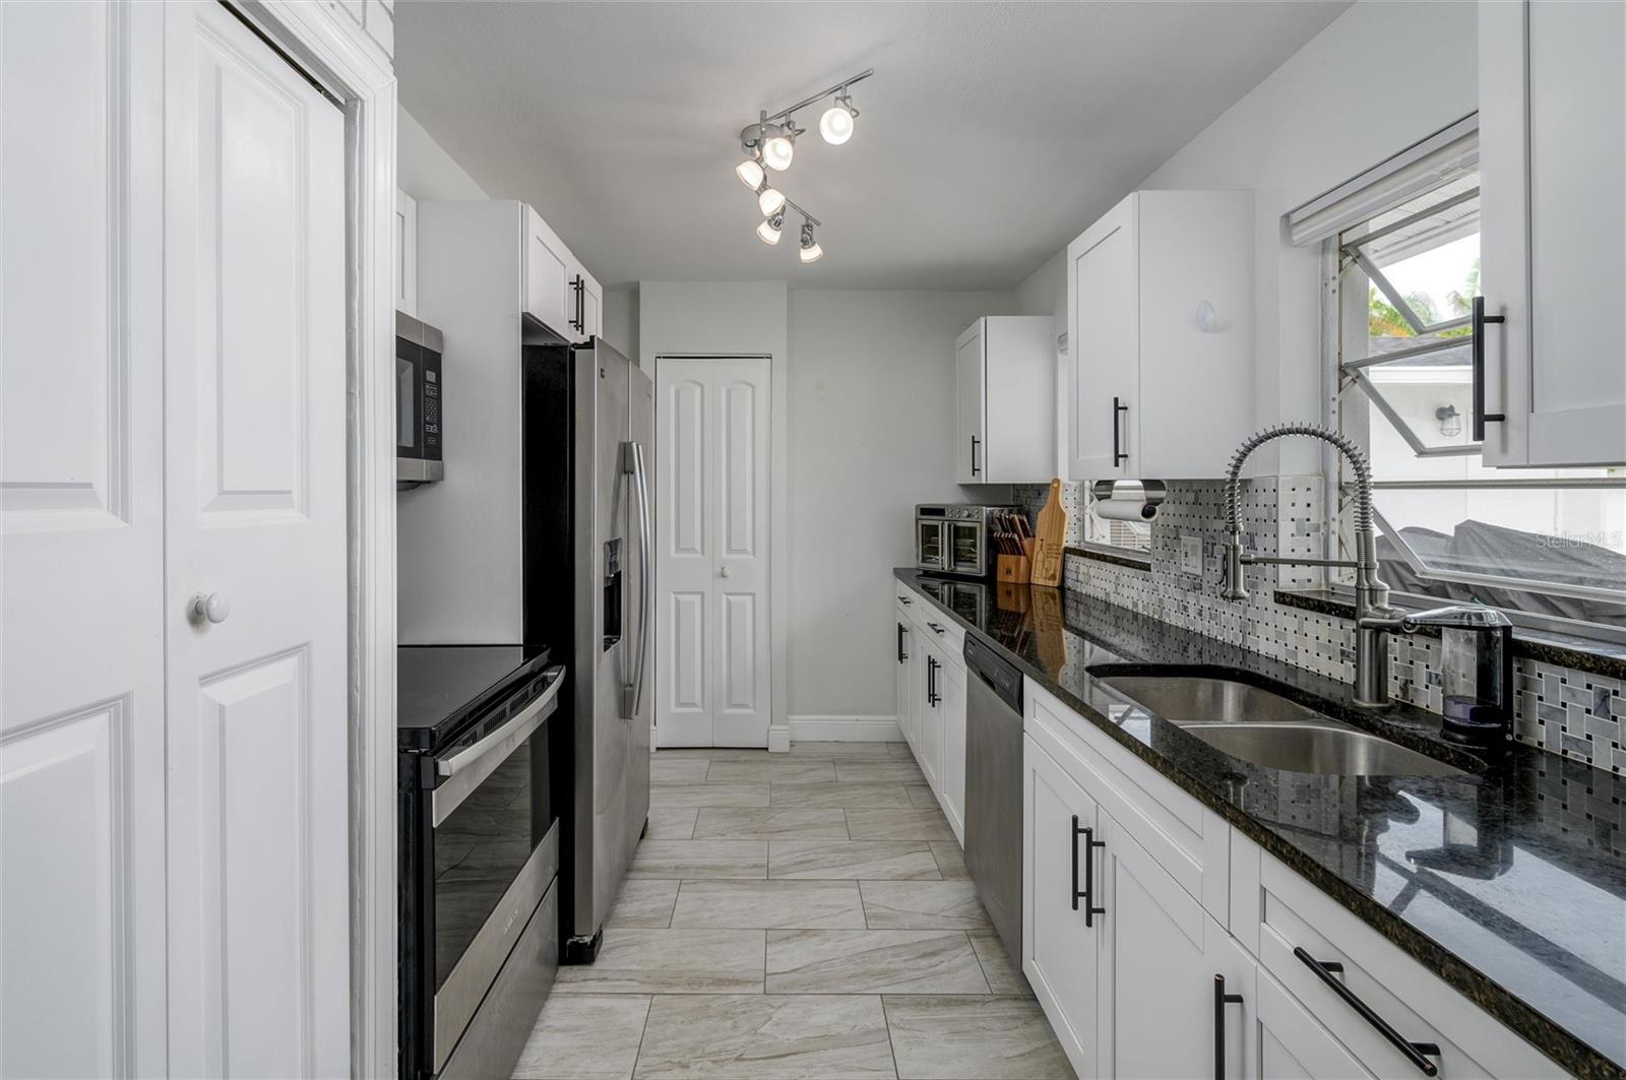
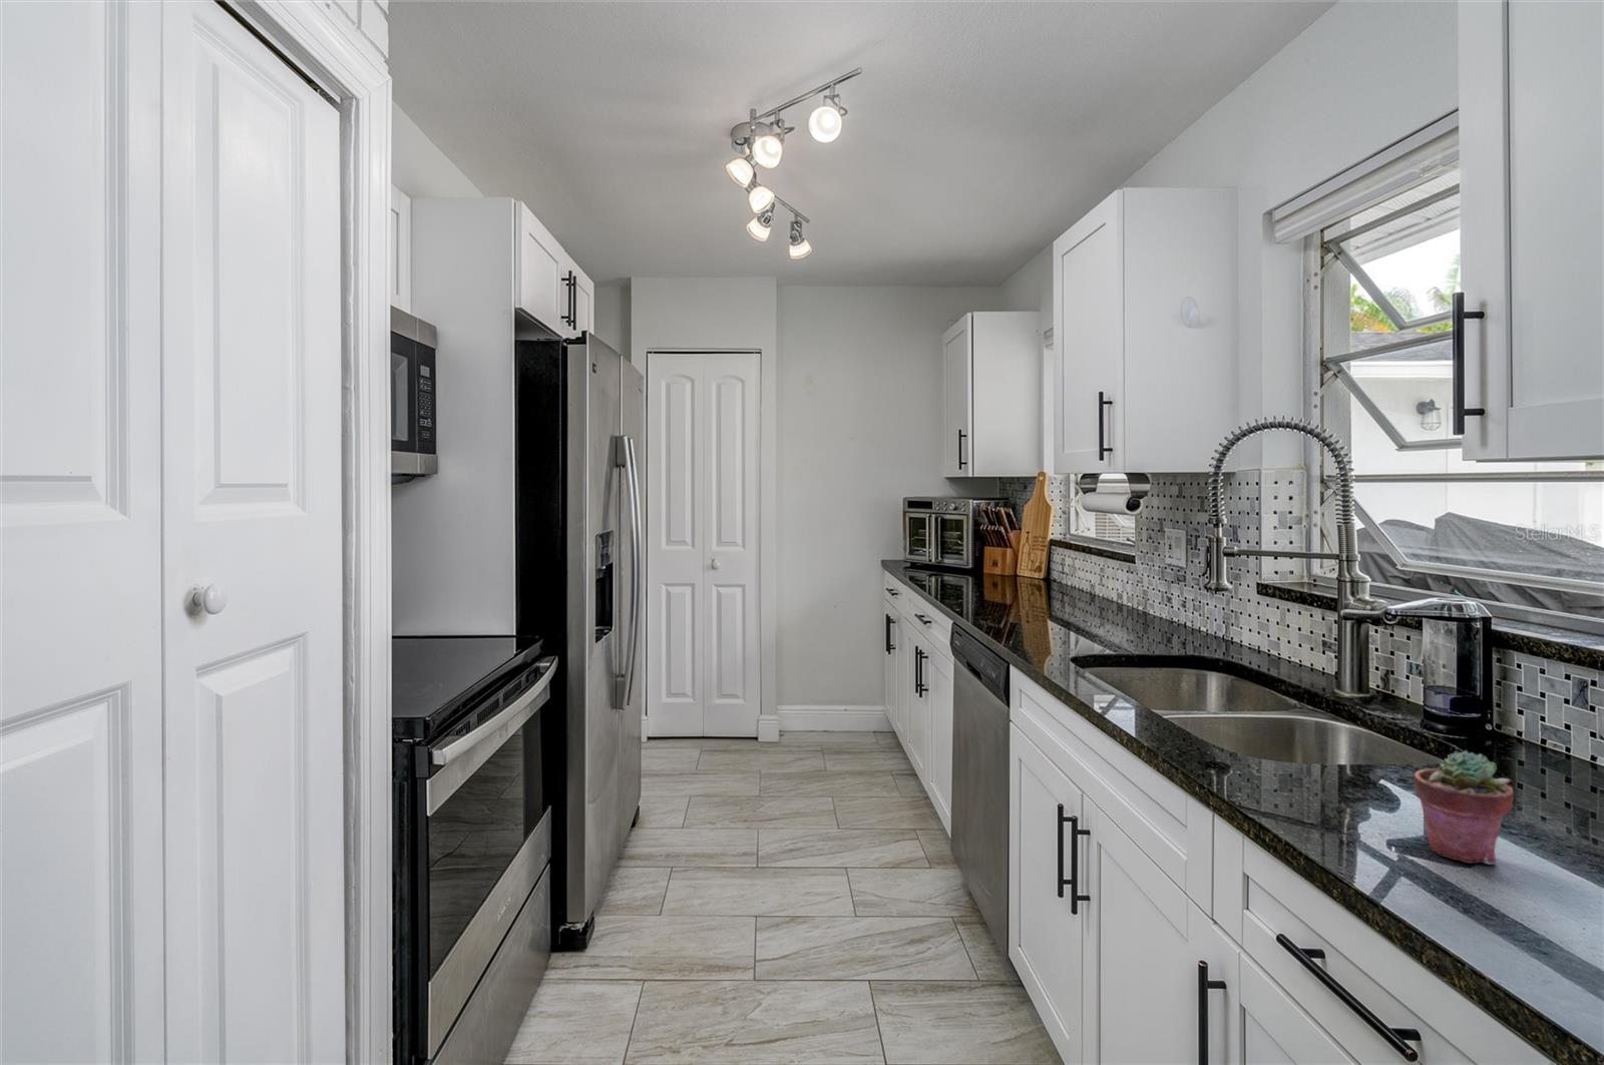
+ potted succulent (1461, 801)
